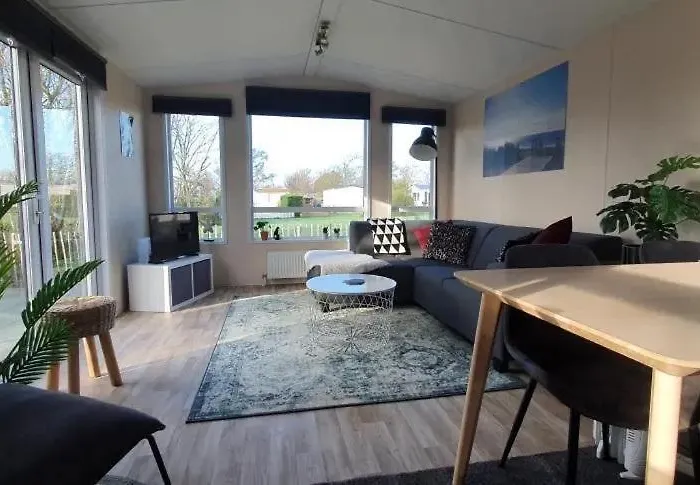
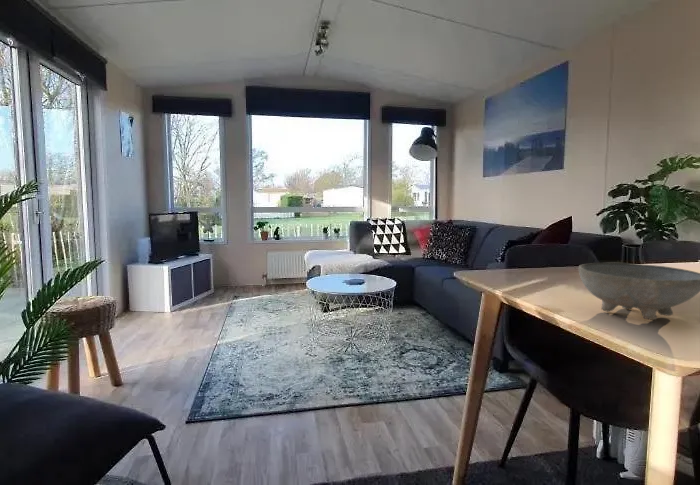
+ bowl (637, 292)
